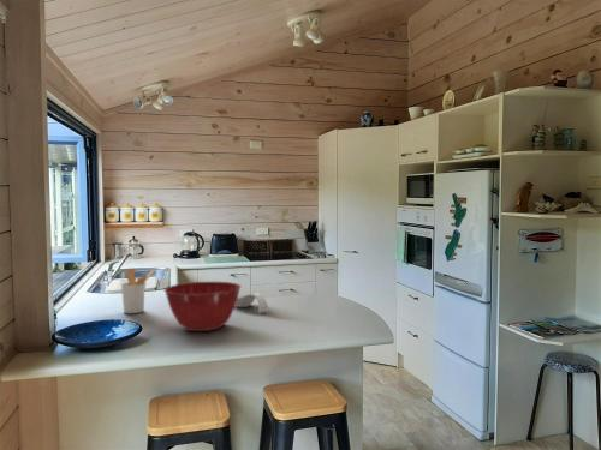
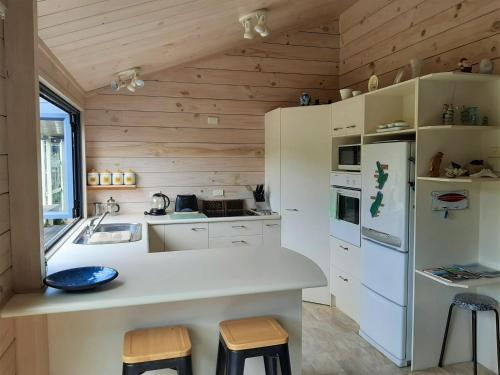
- mixing bowl (203, 306)
- spoon rest (249, 299)
- utensil holder (139, 289)
